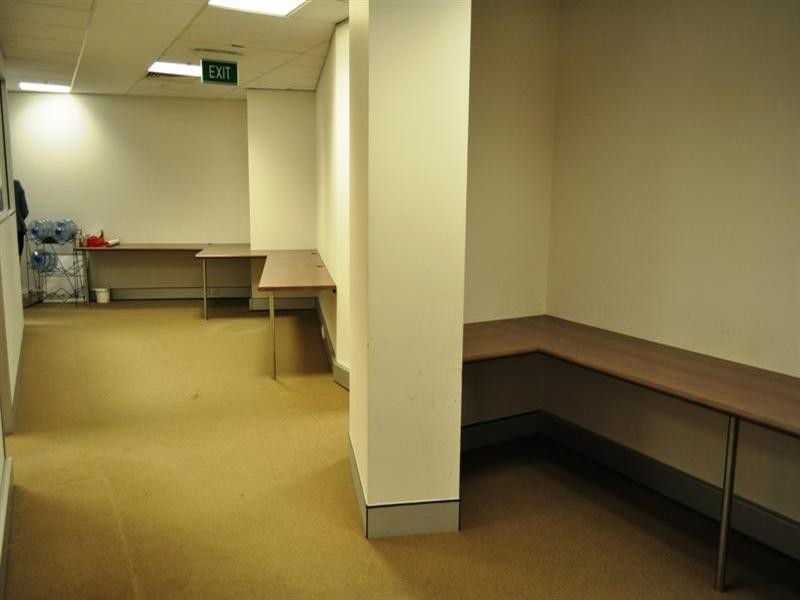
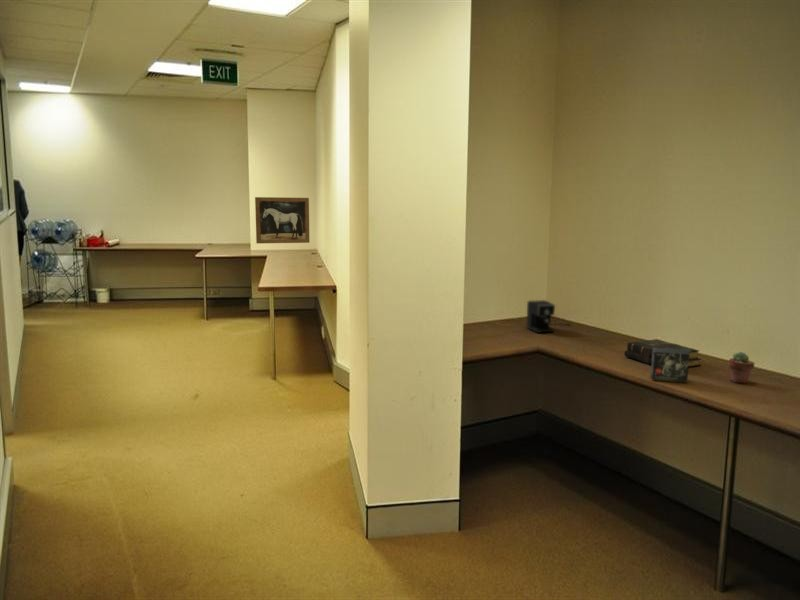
+ coffee maker (553, 314)
+ small box (669, 365)
+ potted succulent (740, 366)
+ wall art (282, 220)
+ book (662, 348)
